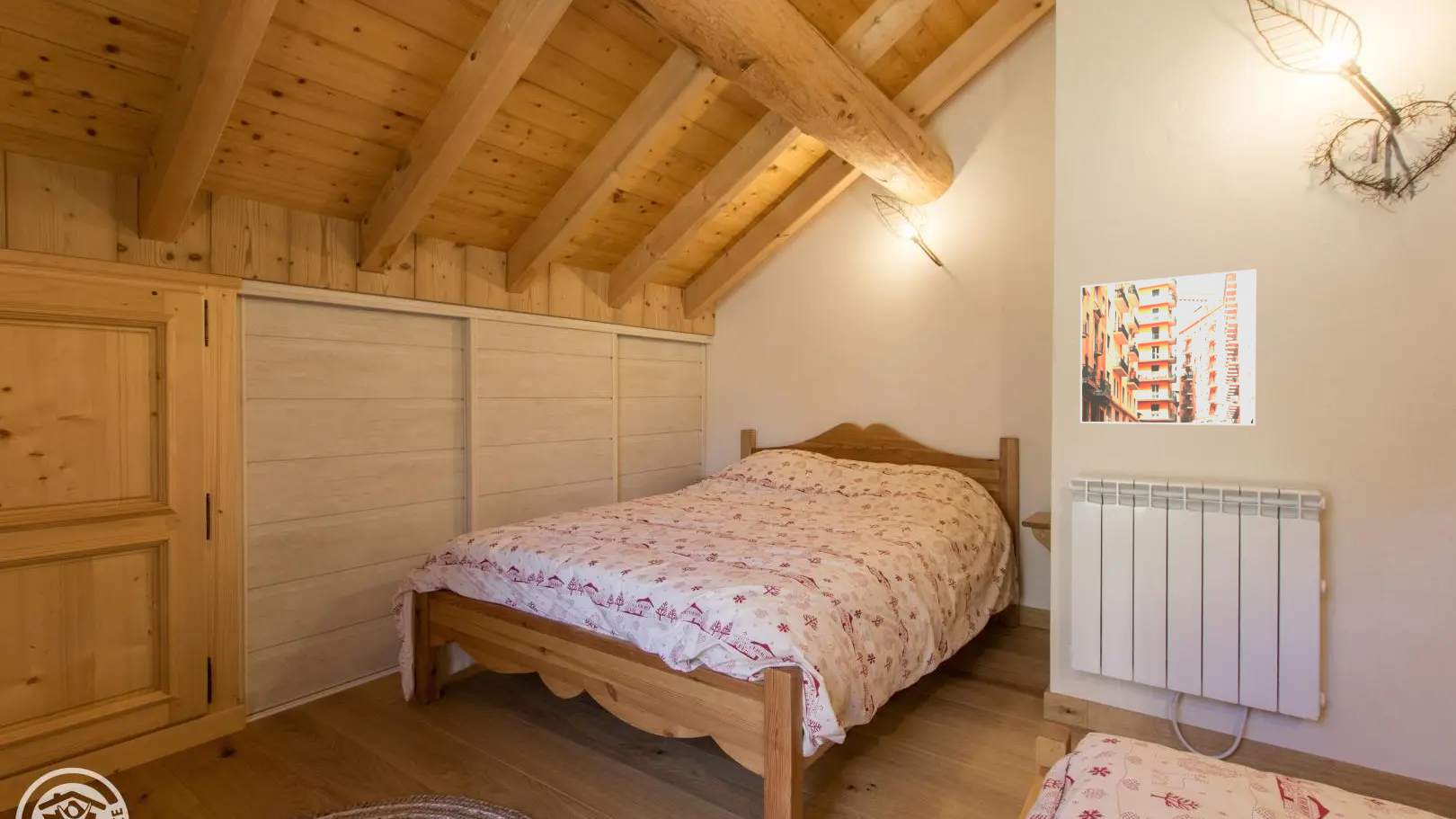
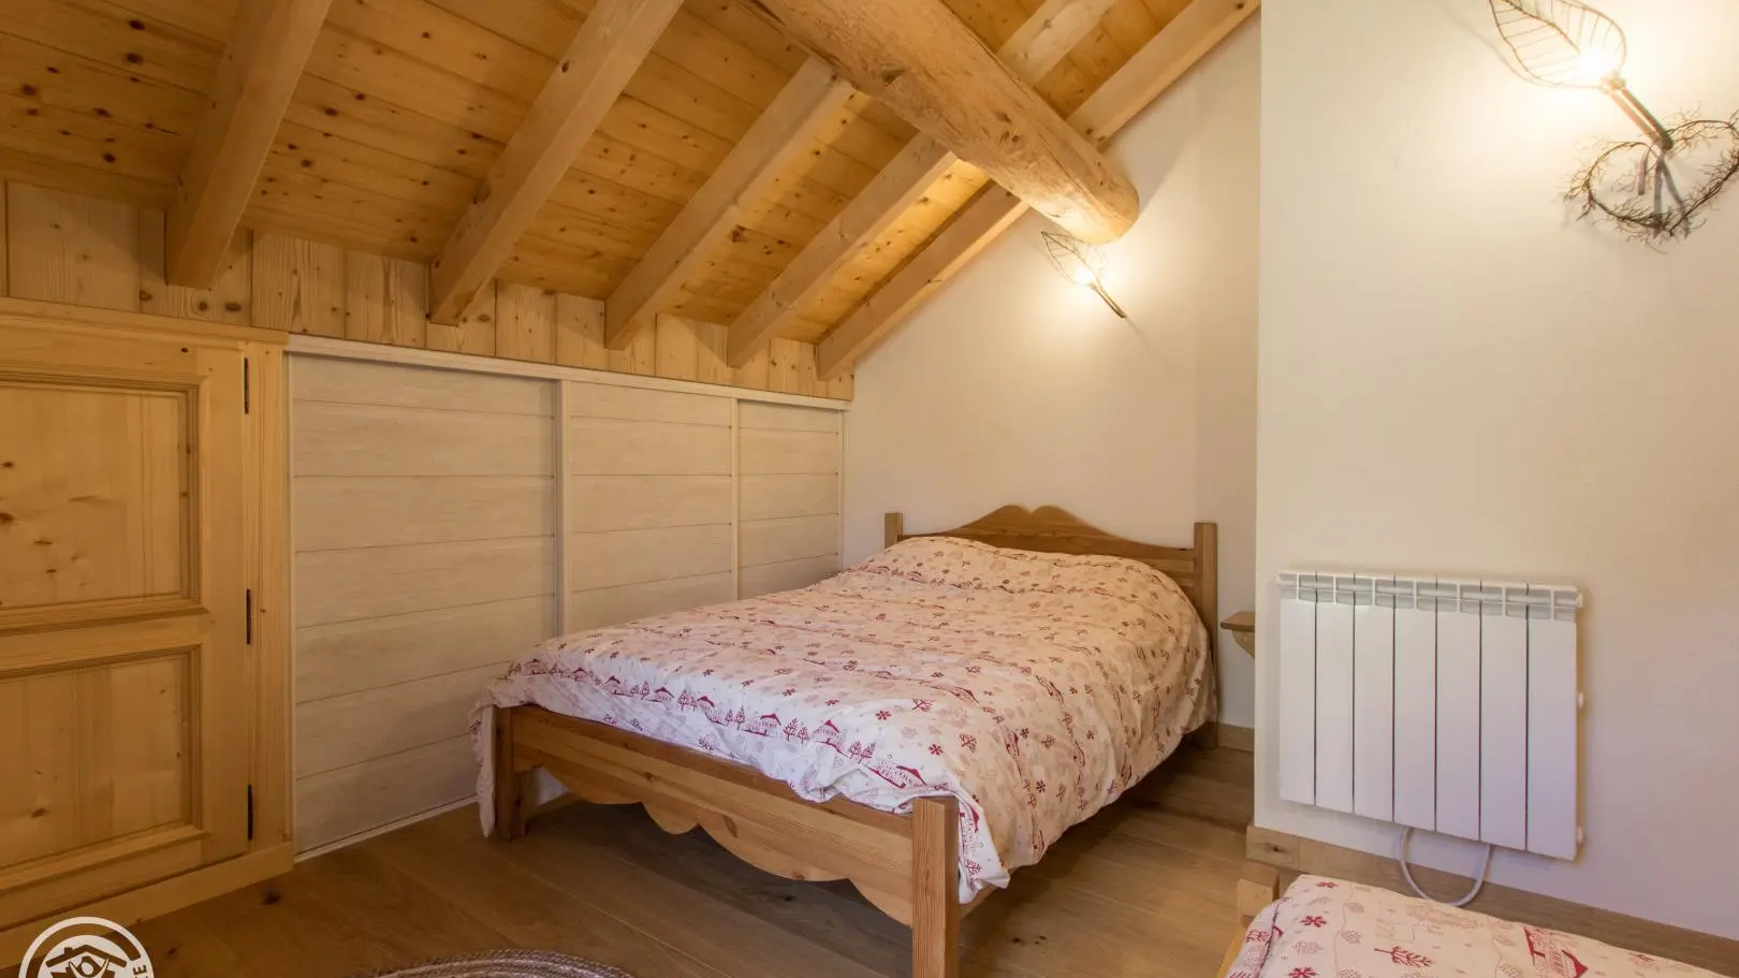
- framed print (1162, 352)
